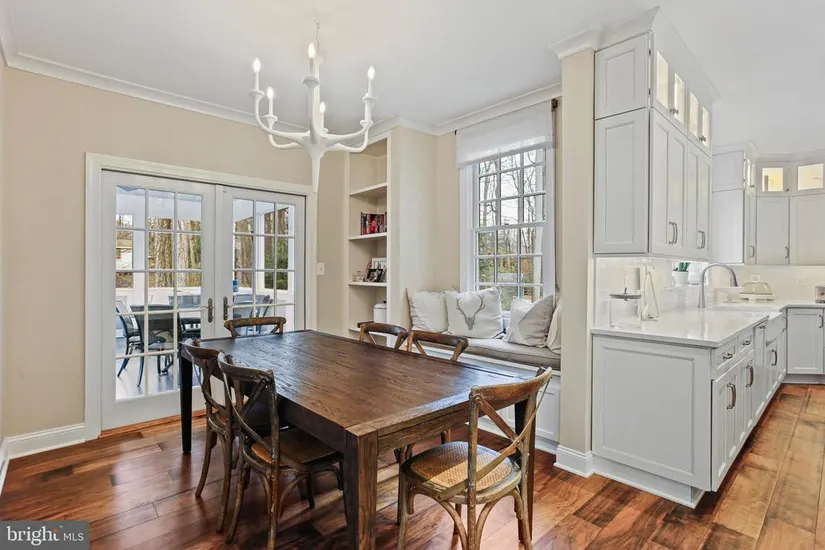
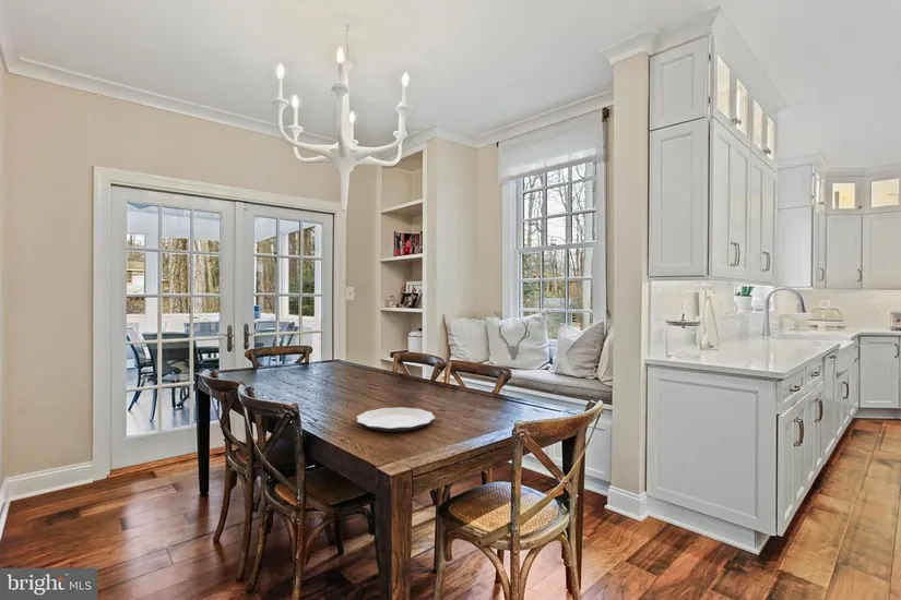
+ plate (395, 419)
